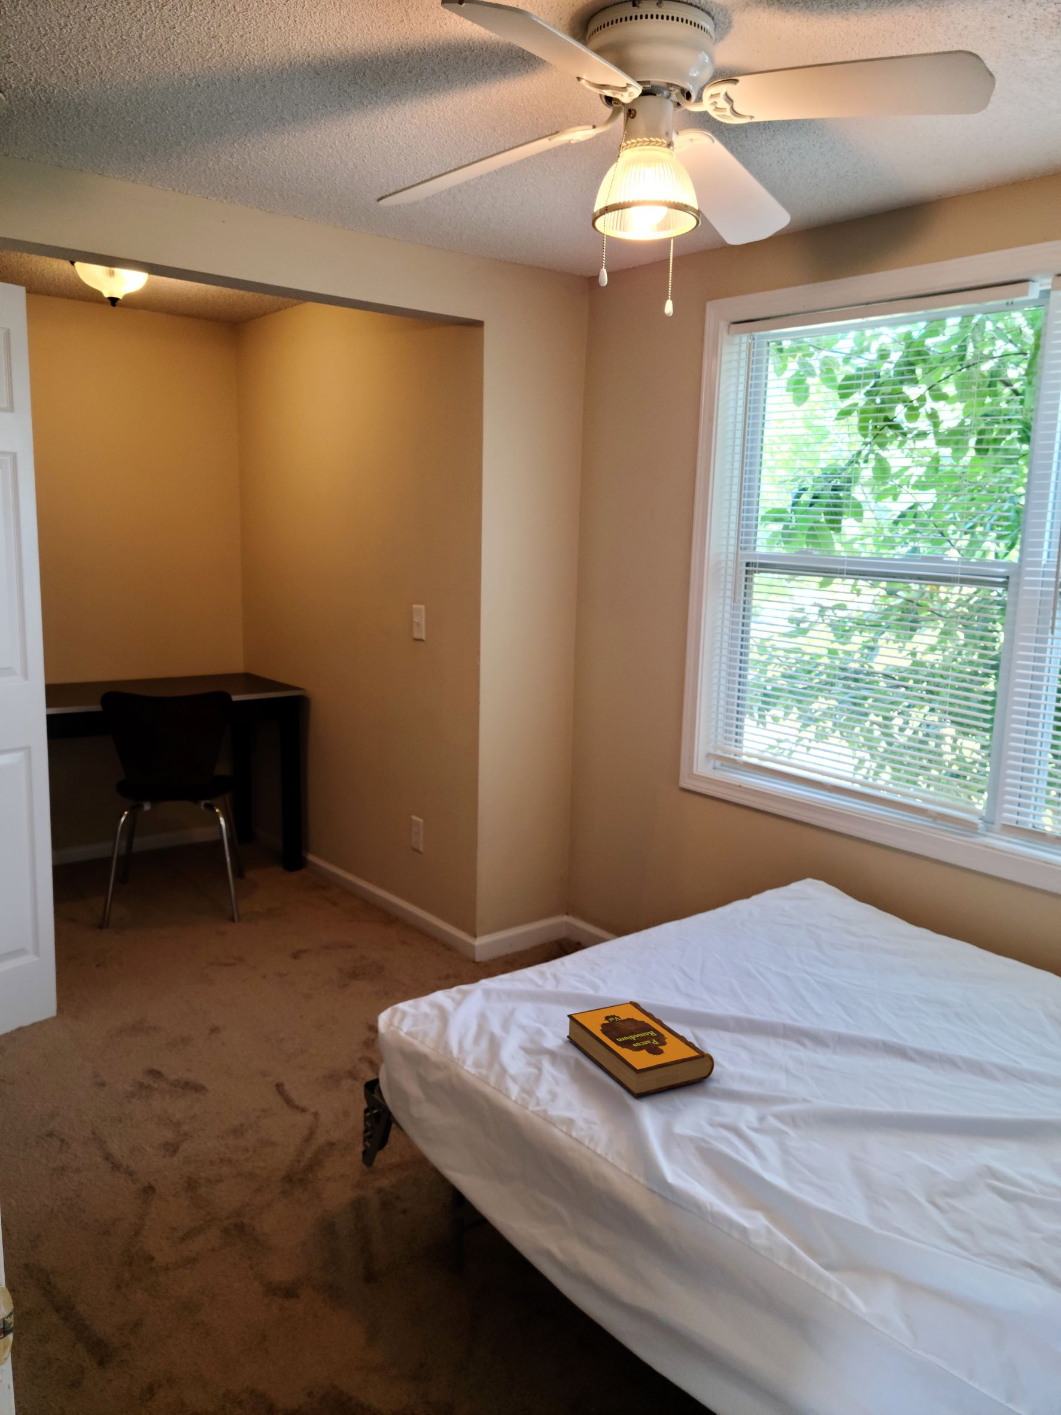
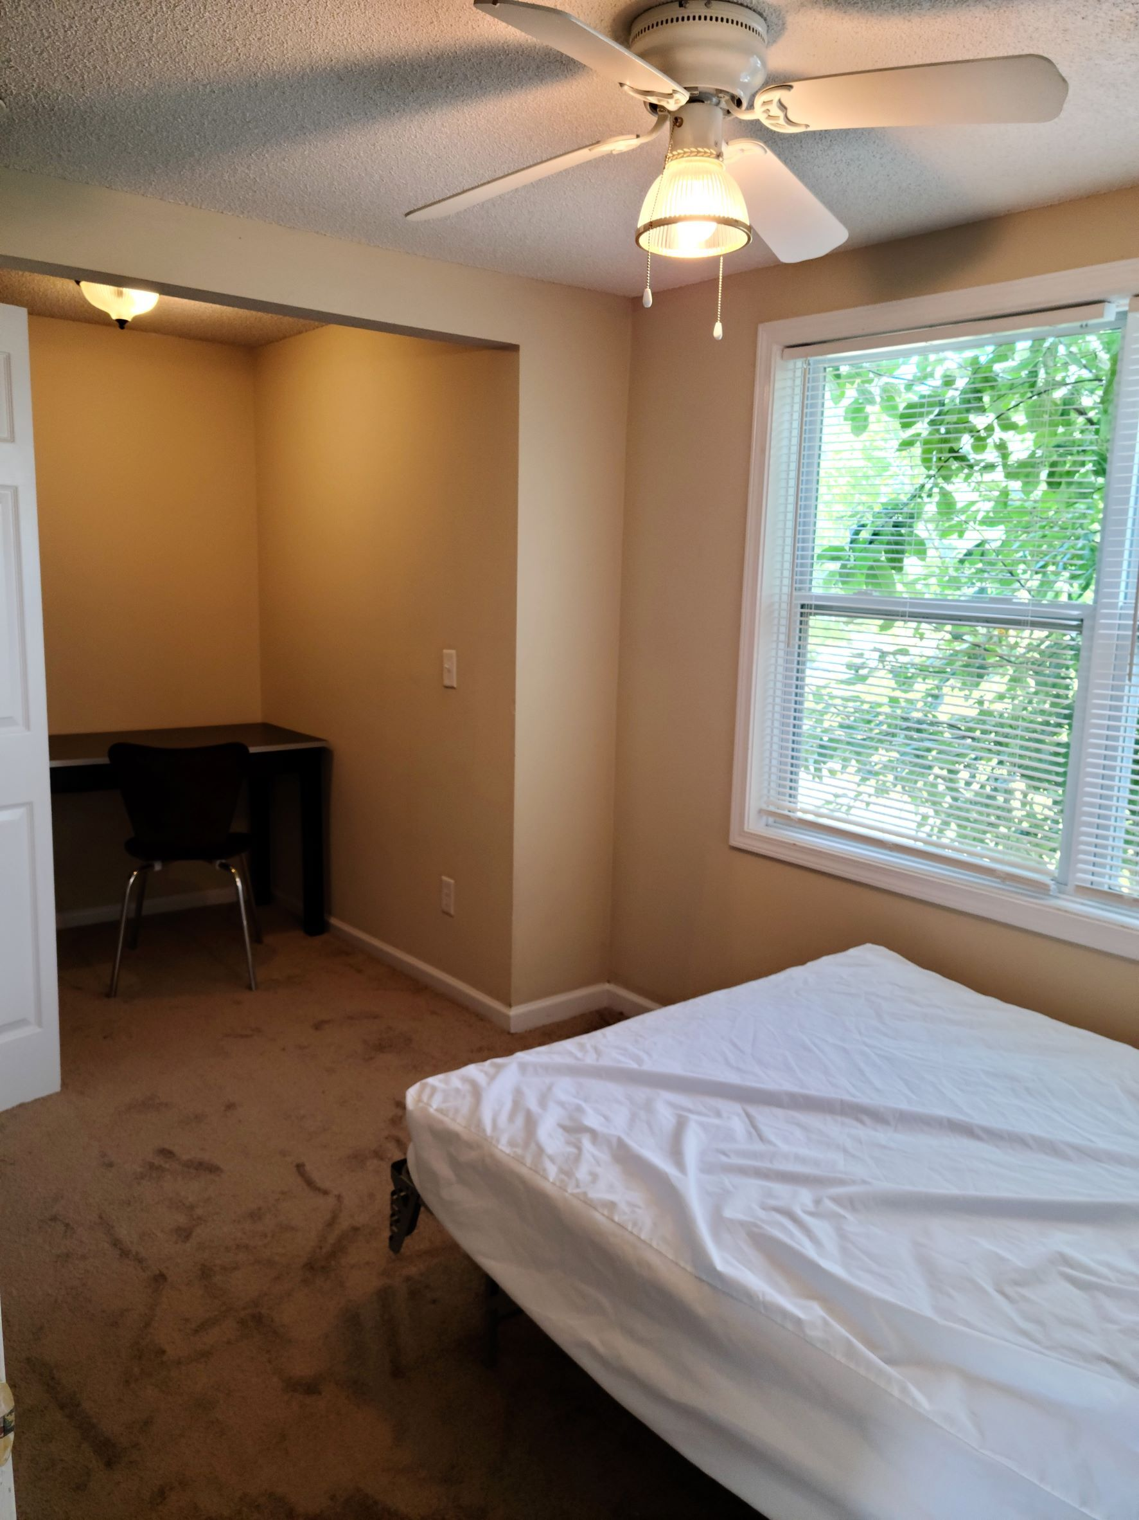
- hardback book (637, 1045)
